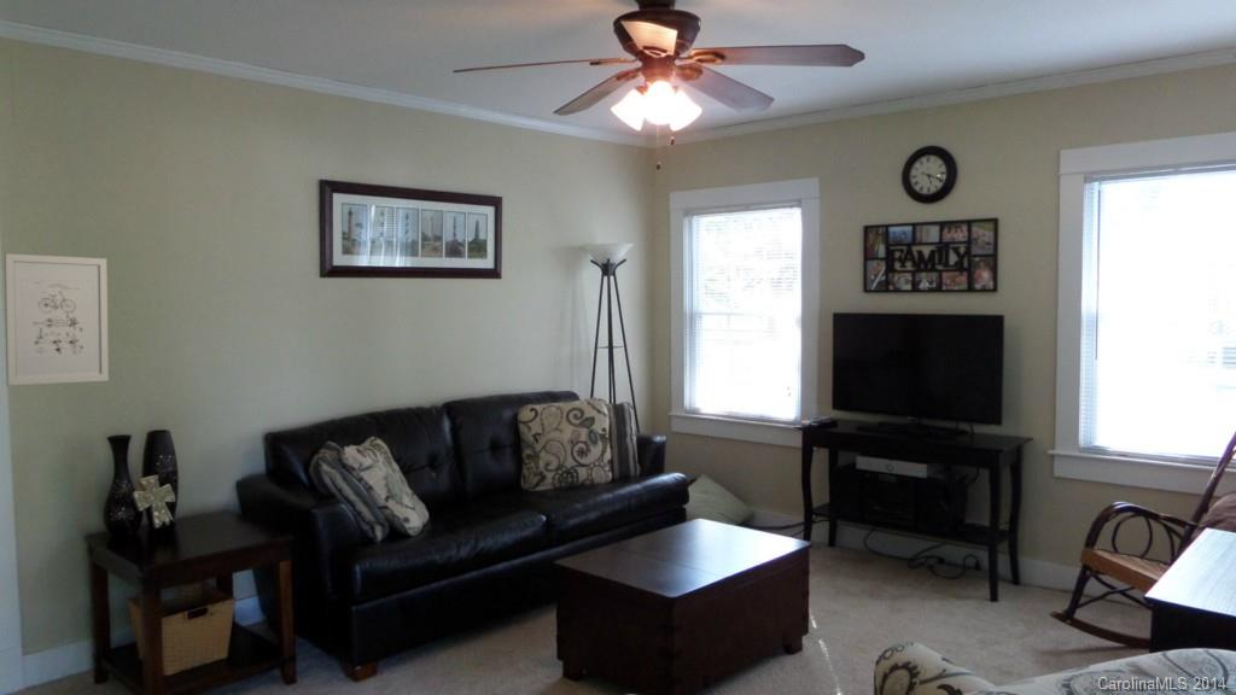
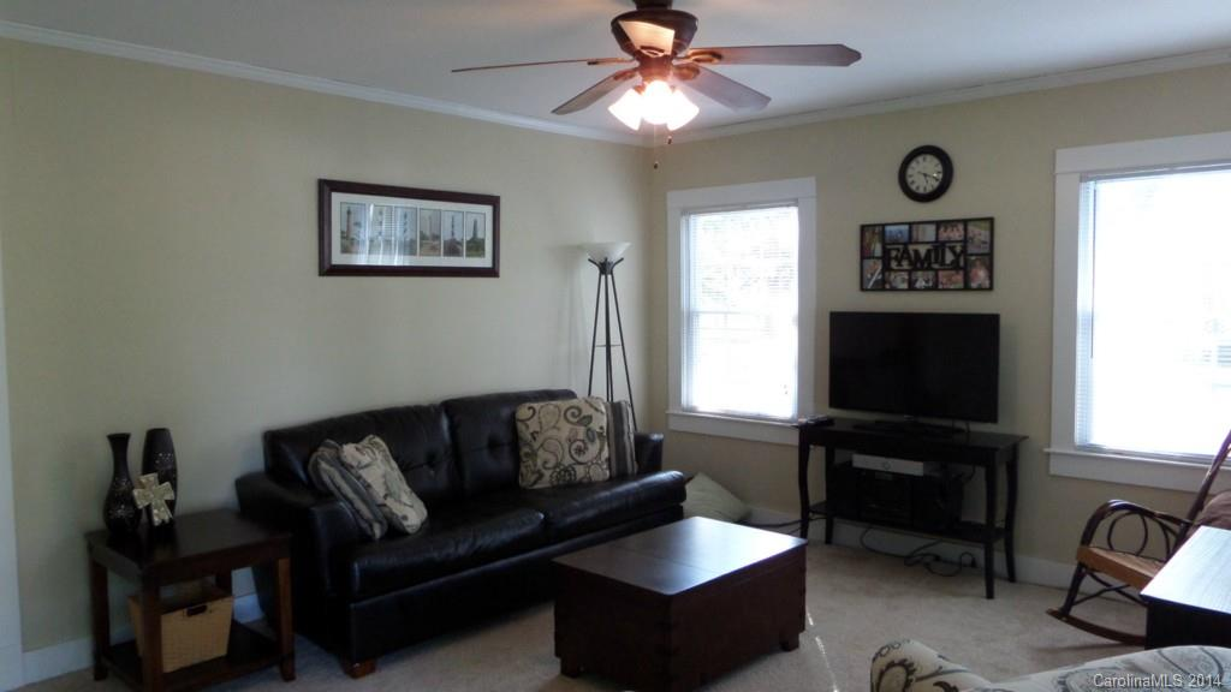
- wall art (58, 320)
